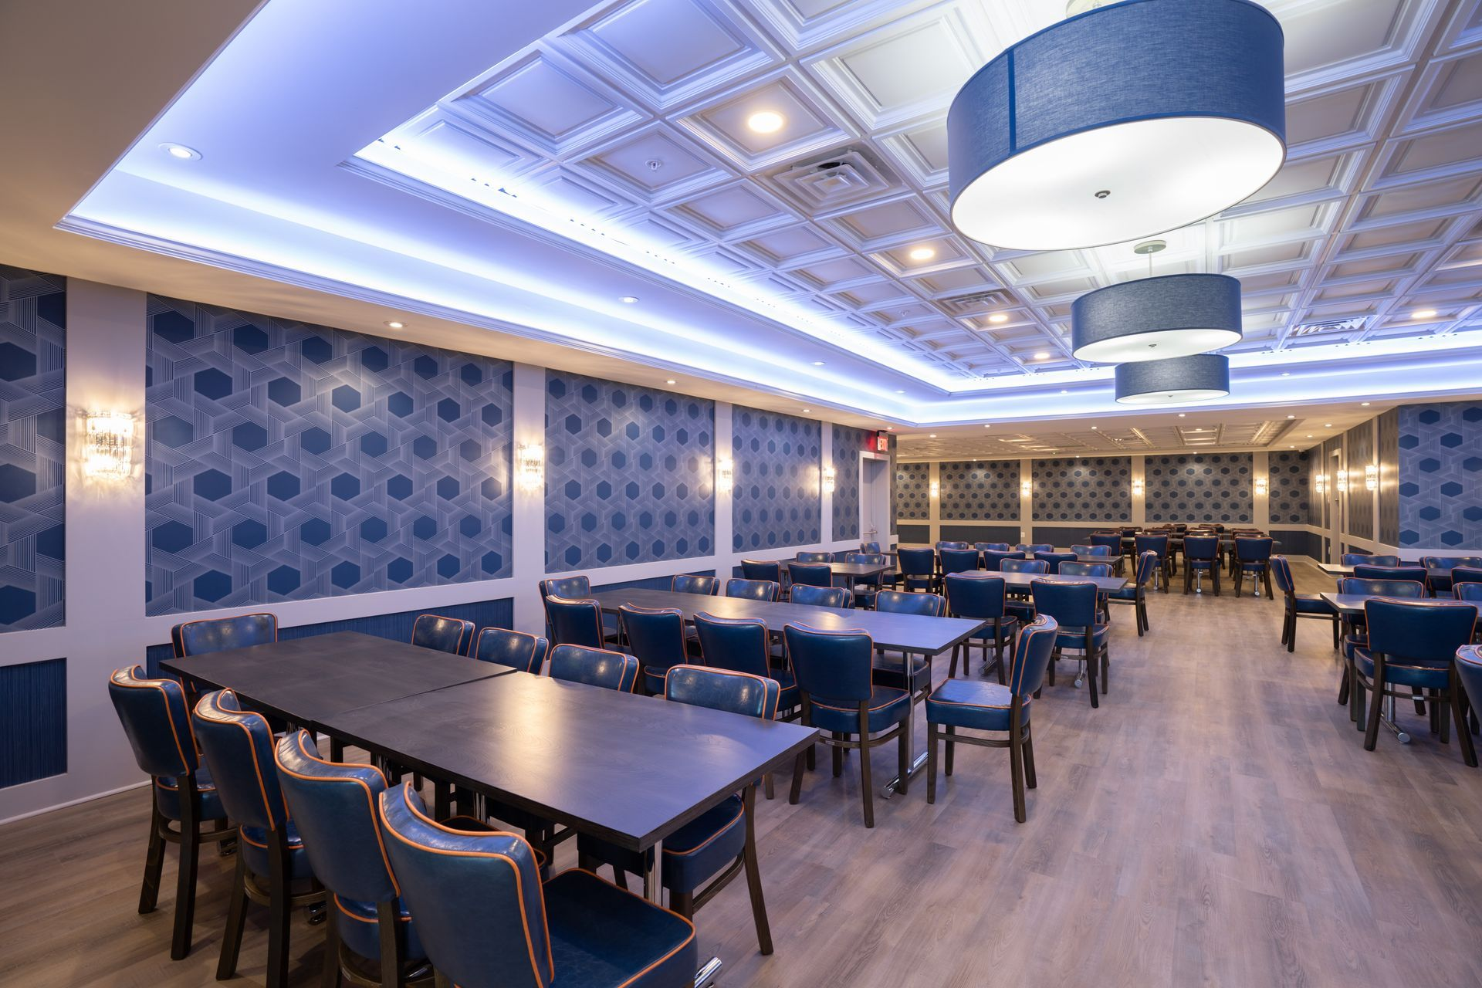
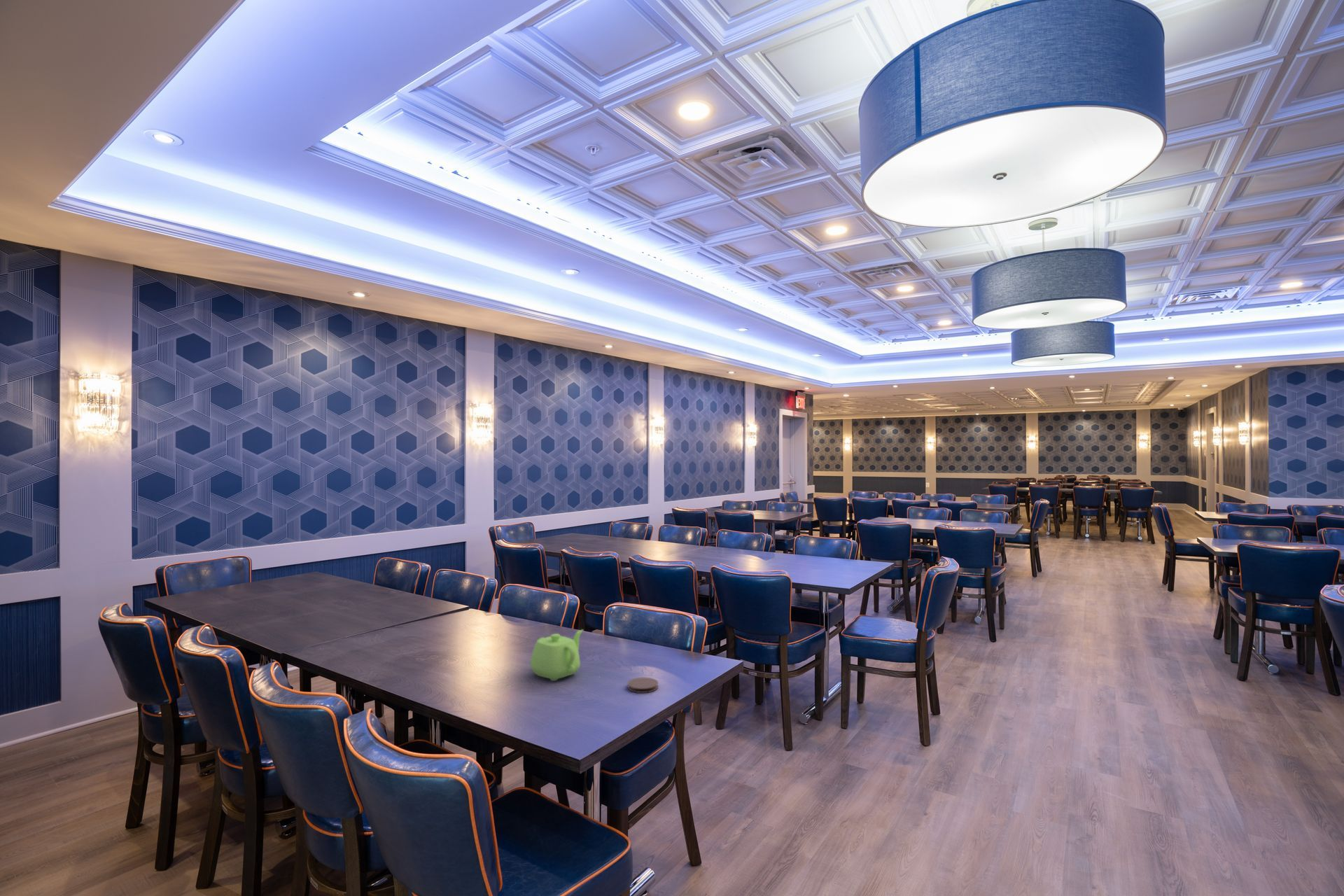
+ coaster (643, 685)
+ teapot (561, 652)
